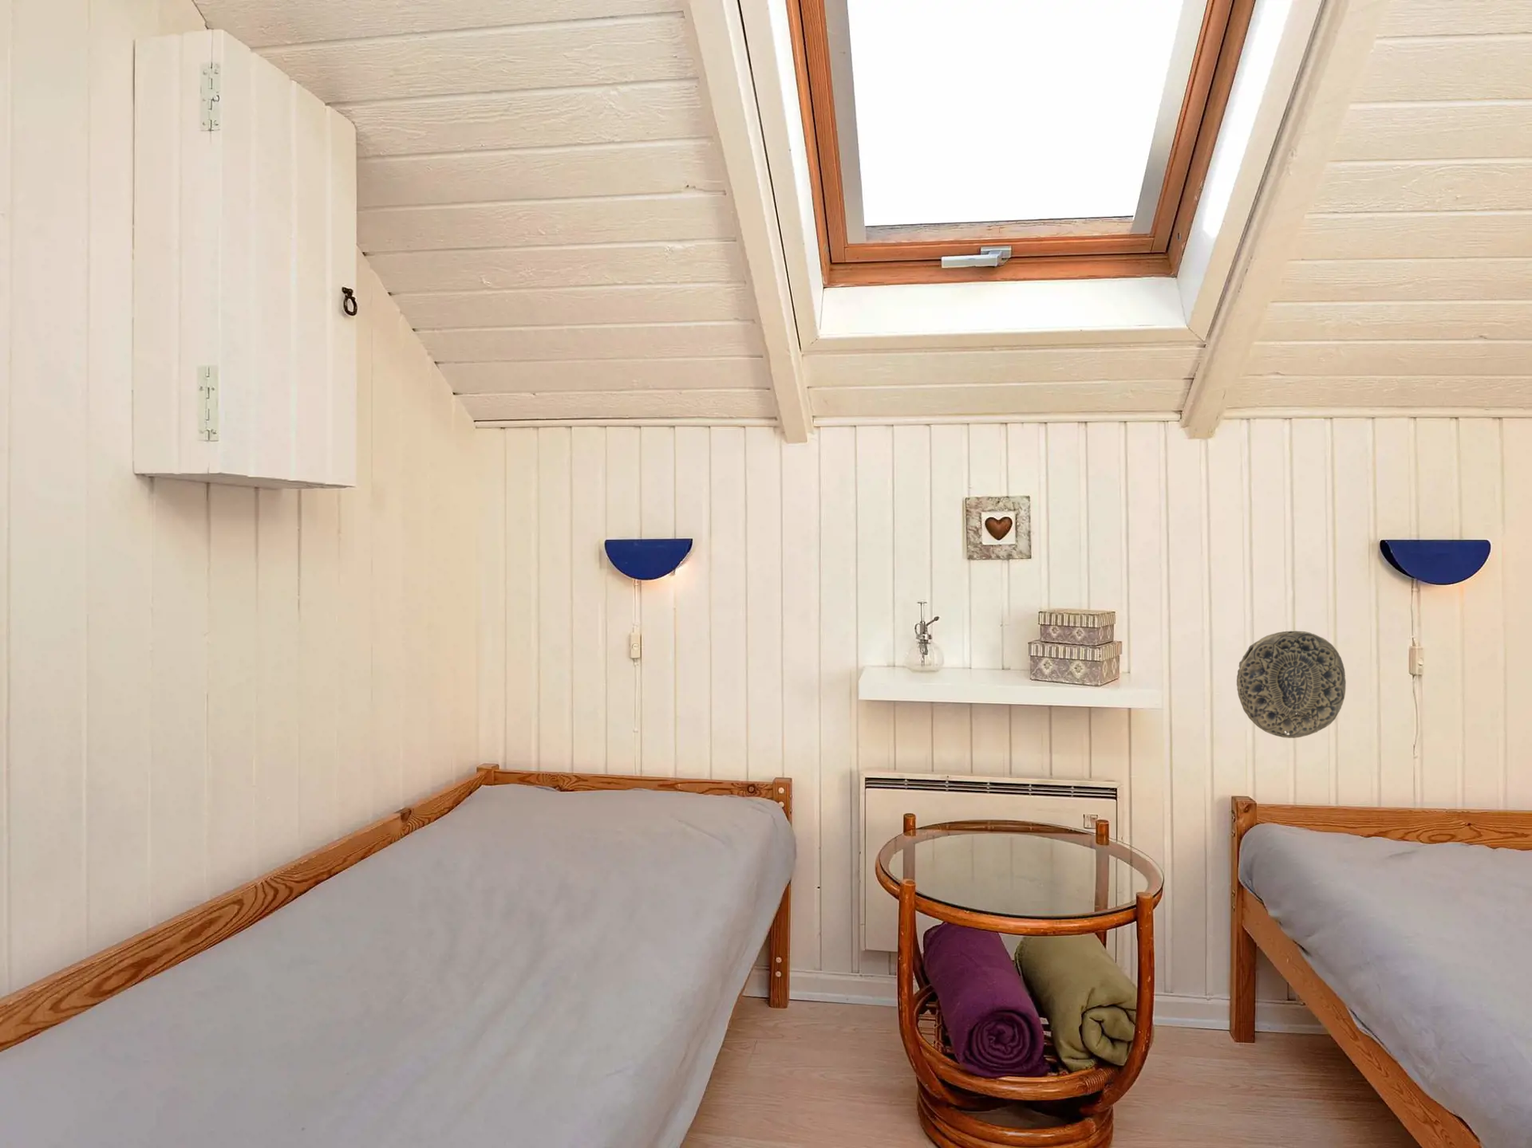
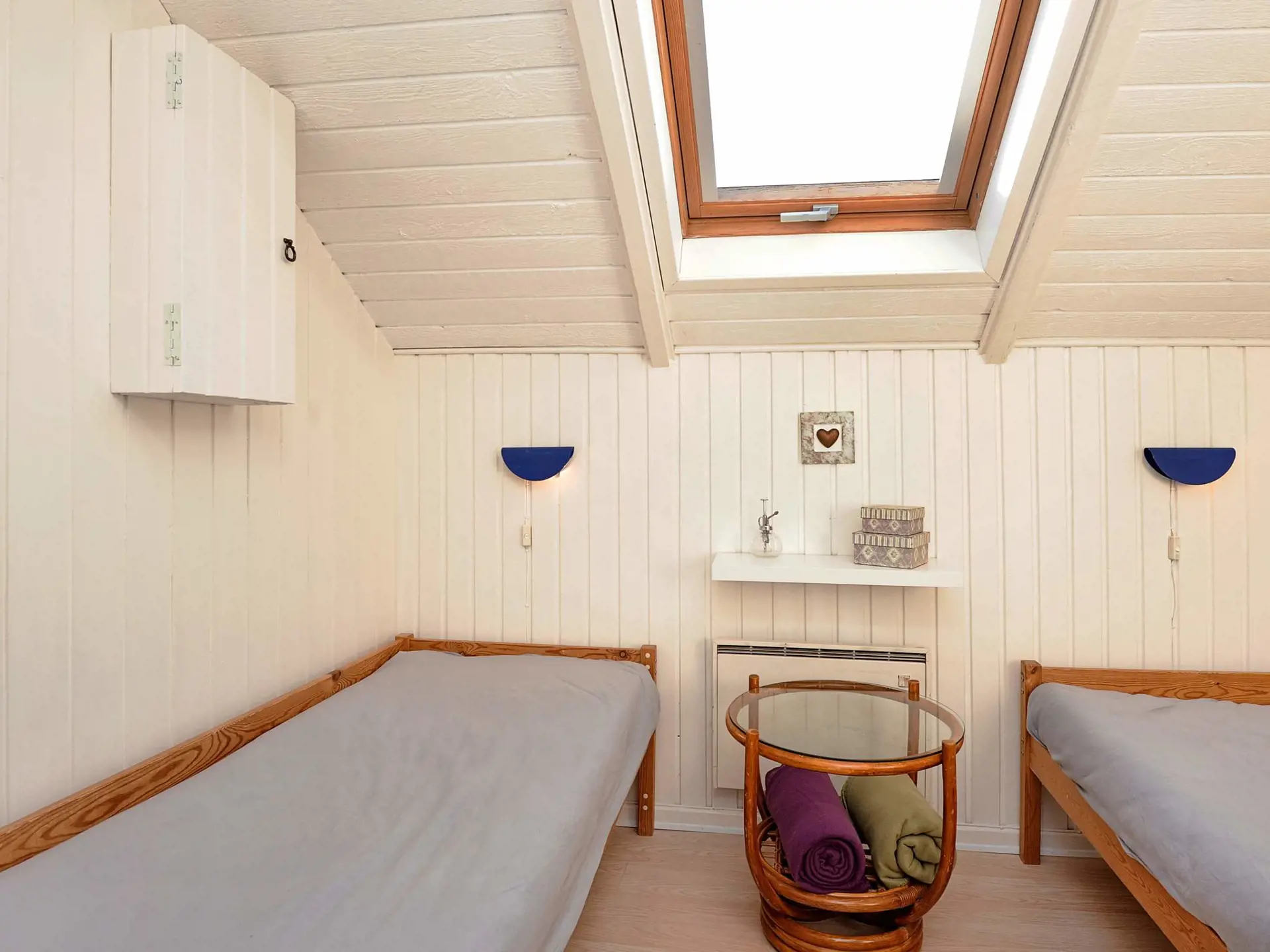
- decorative plate (1291, 684)
